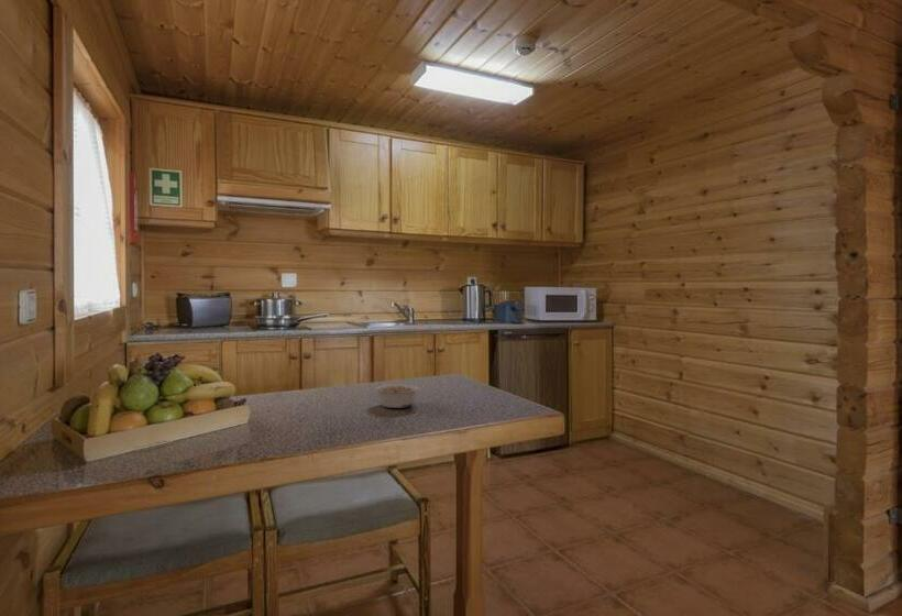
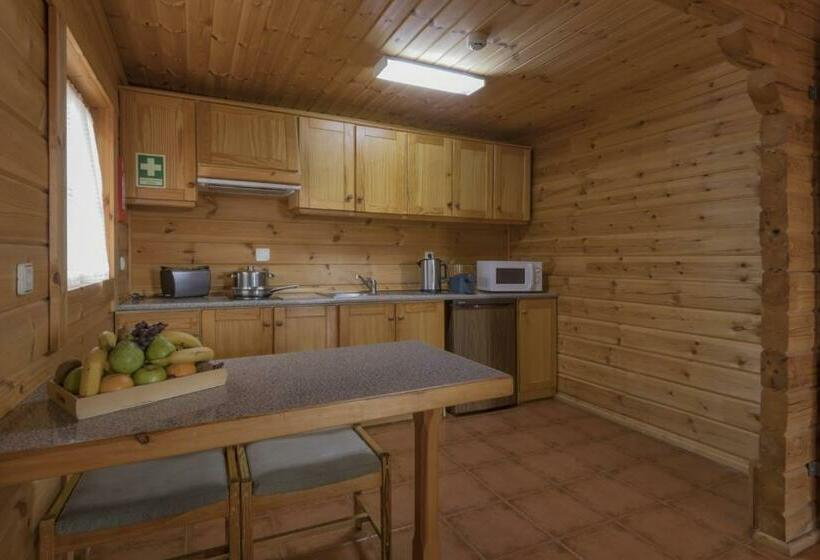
- legume (397, 395)
